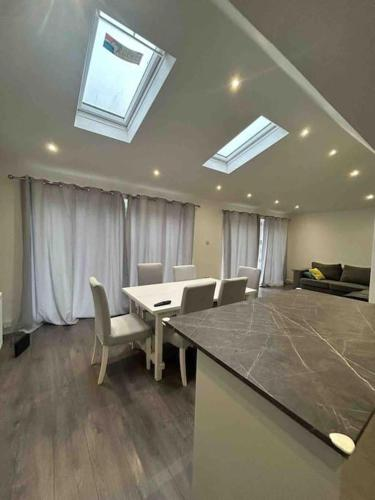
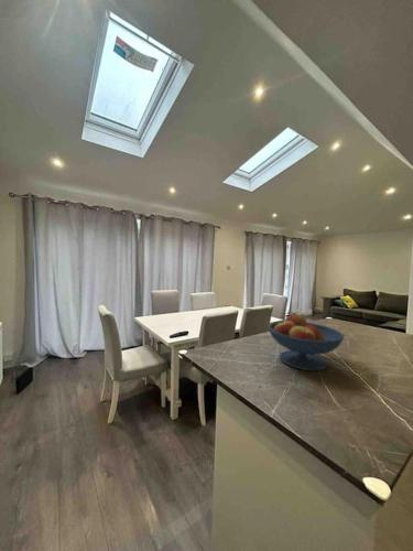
+ fruit bowl (303, 339)
